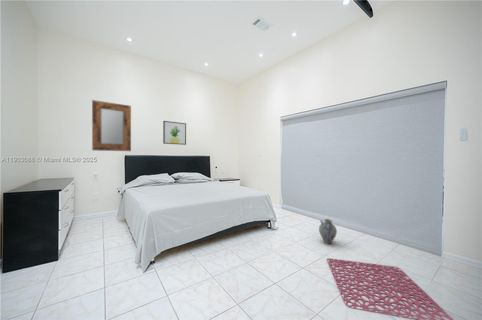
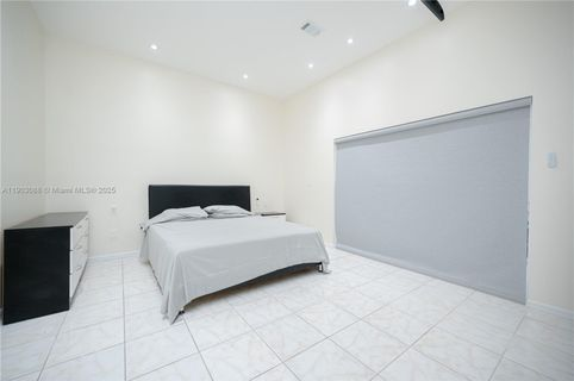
- ceramic jug (327, 231)
- wall art (175, 133)
- bath mat (376, 284)
- home mirror (112, 127)
